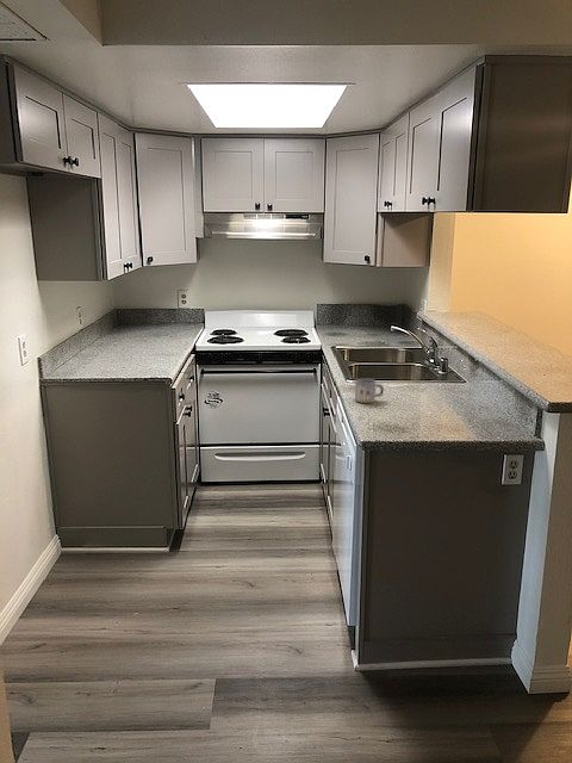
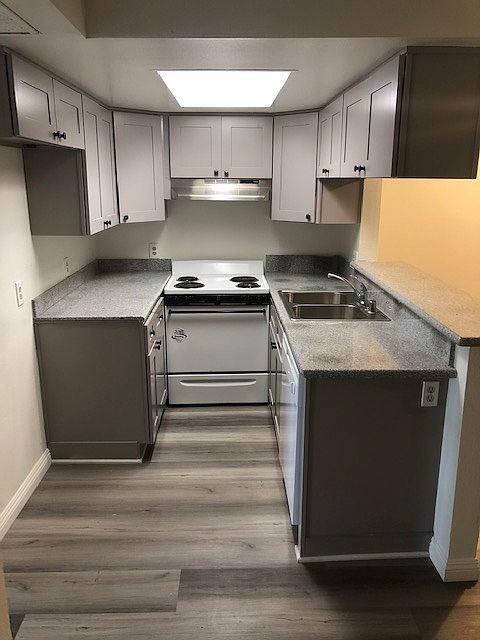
- mug (368, 390)
